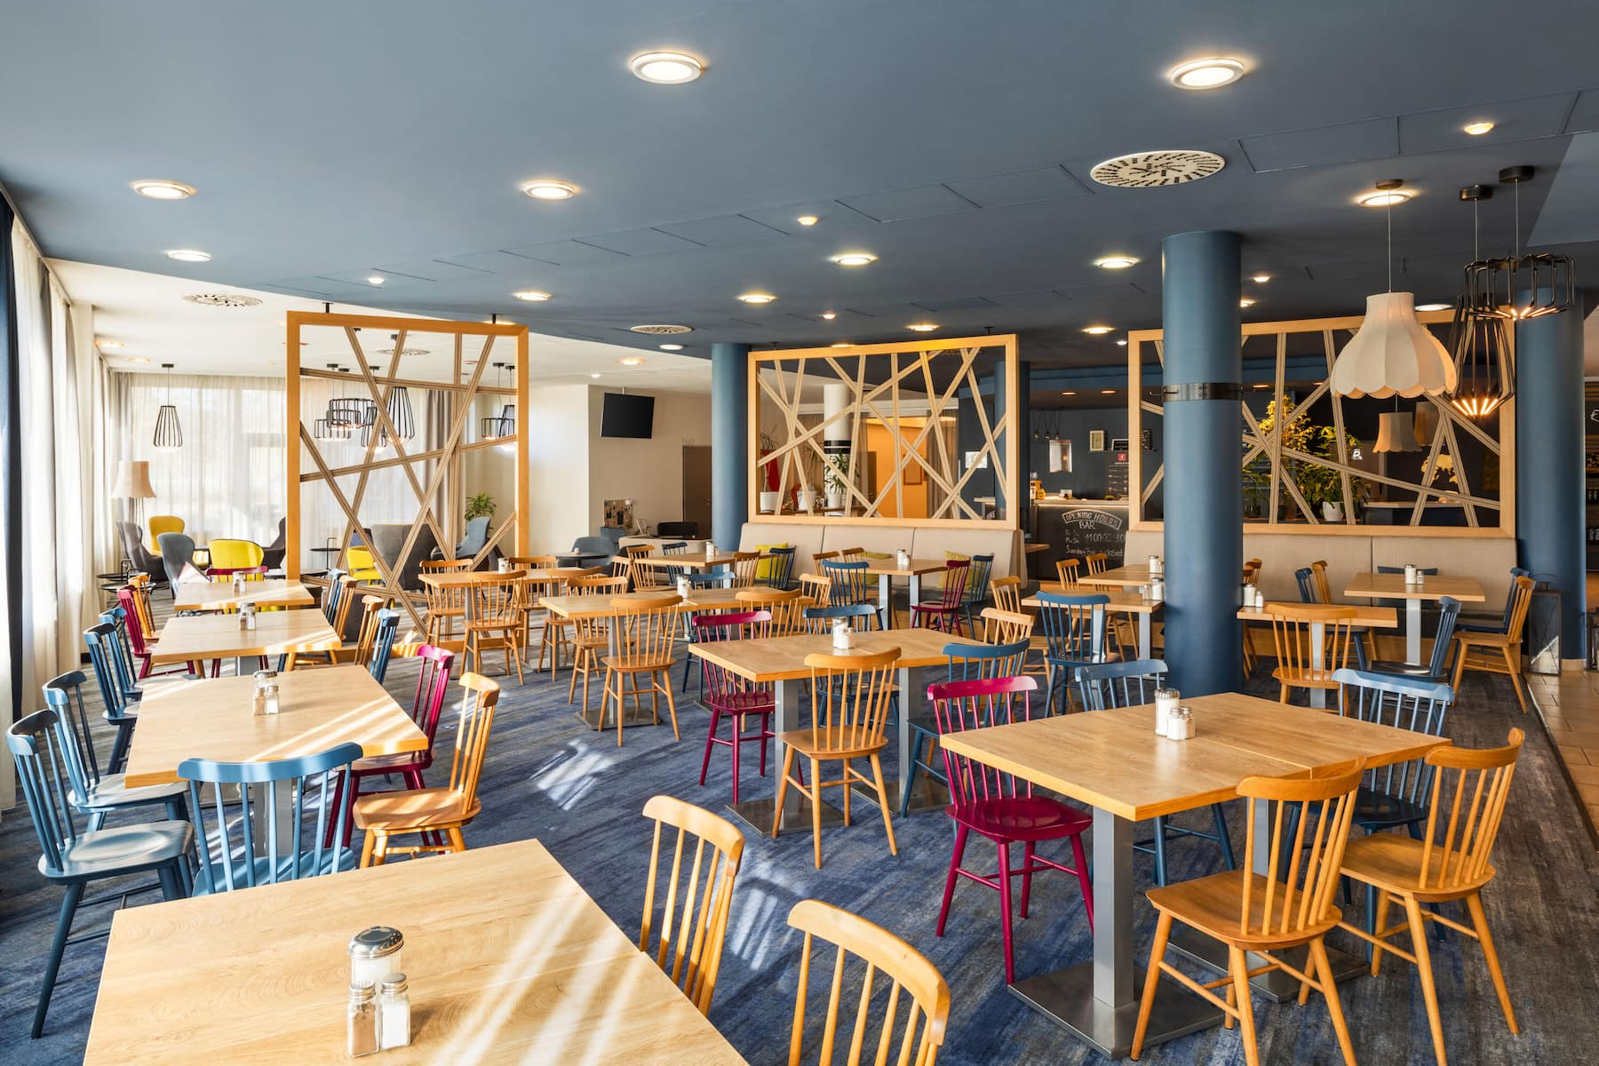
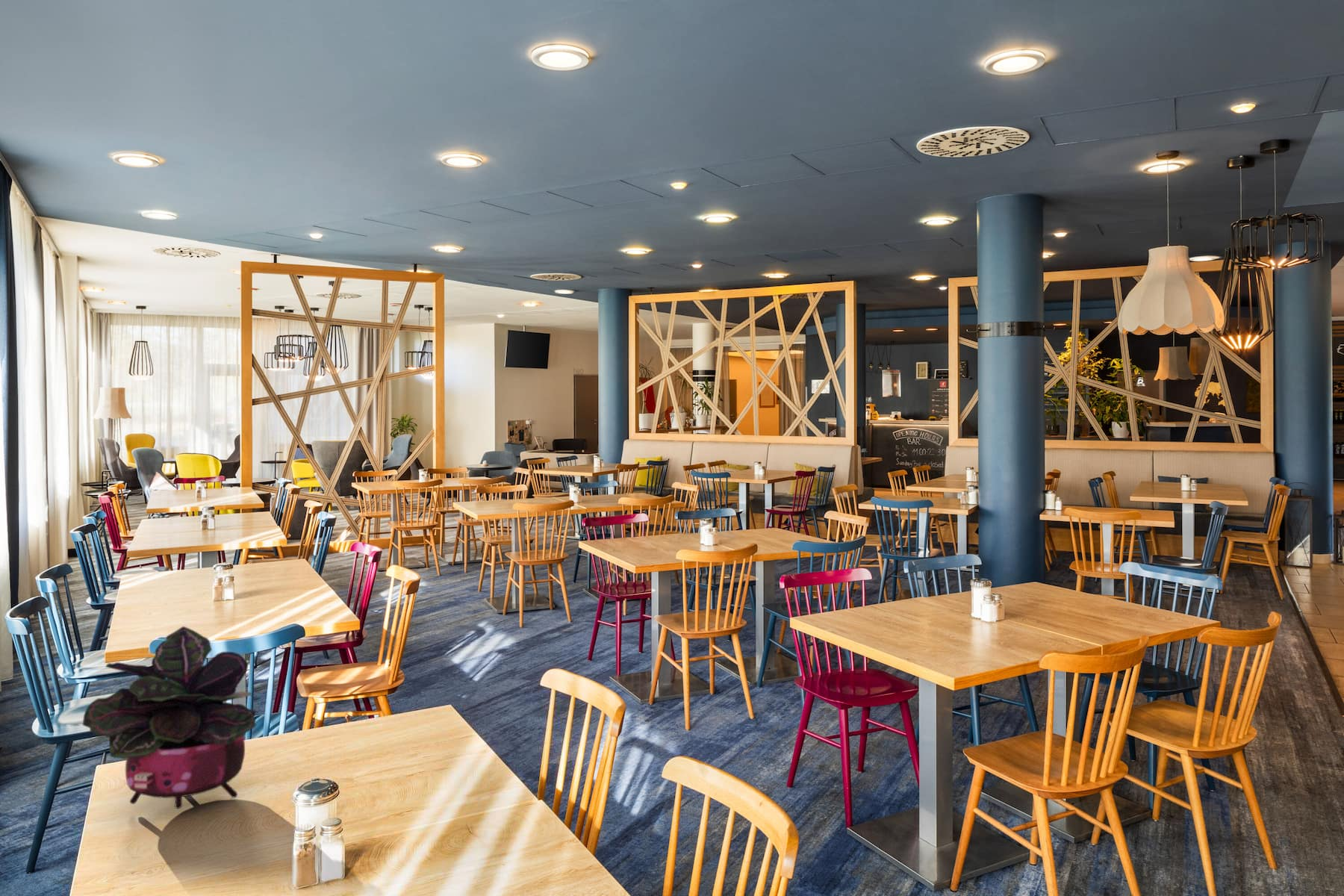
+ potted plant (183, 715)
